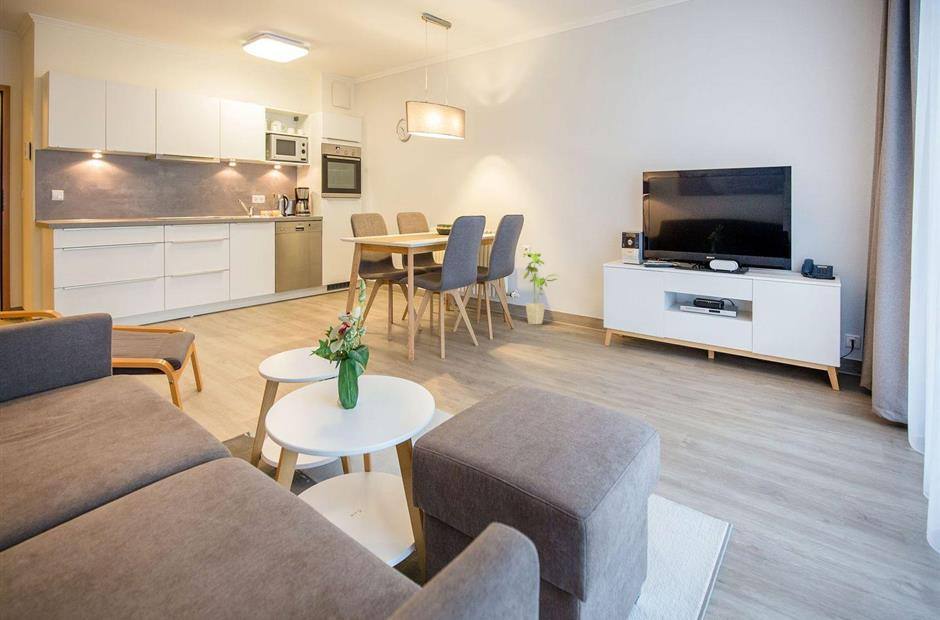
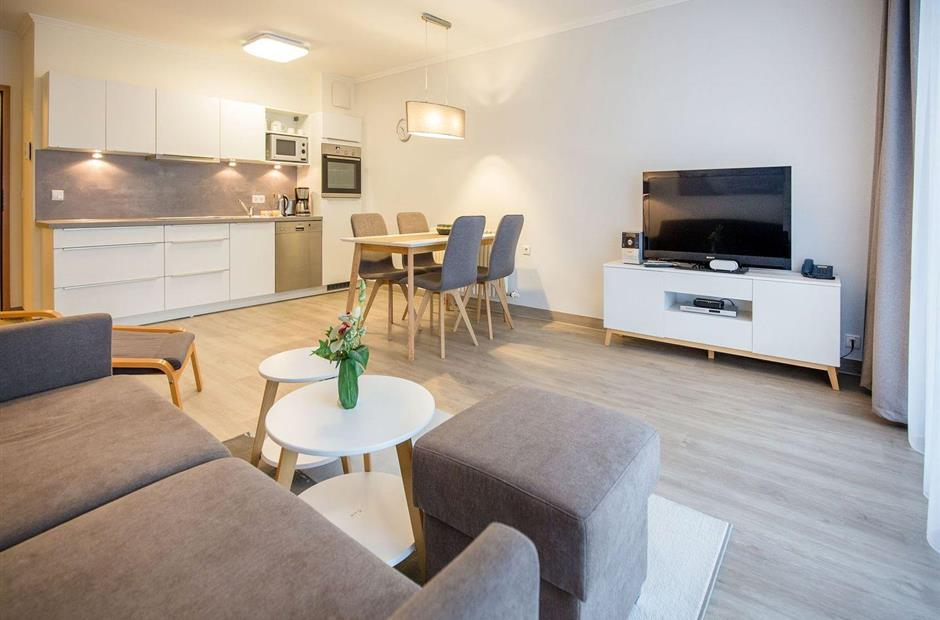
- house plant (538, 287)
